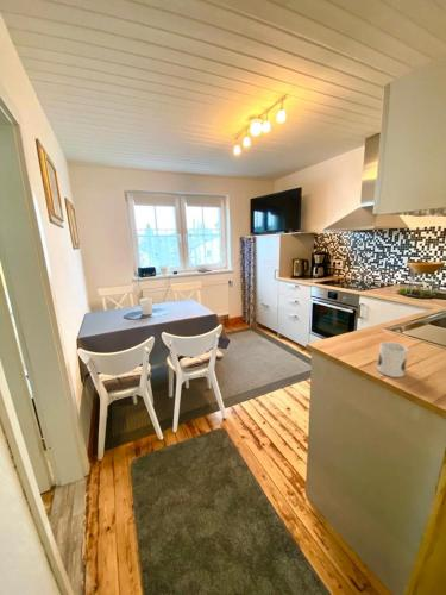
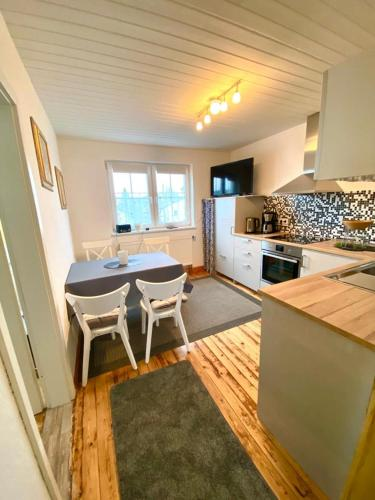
- mug (391, 357)
